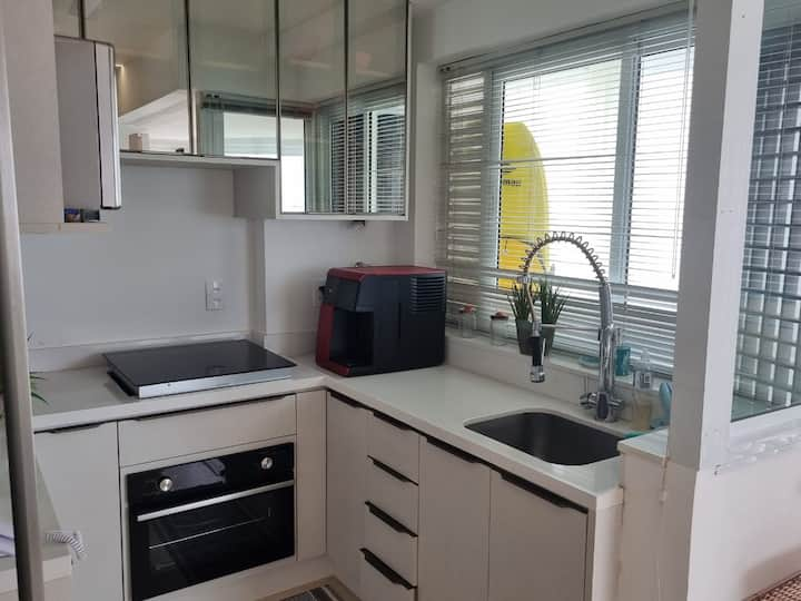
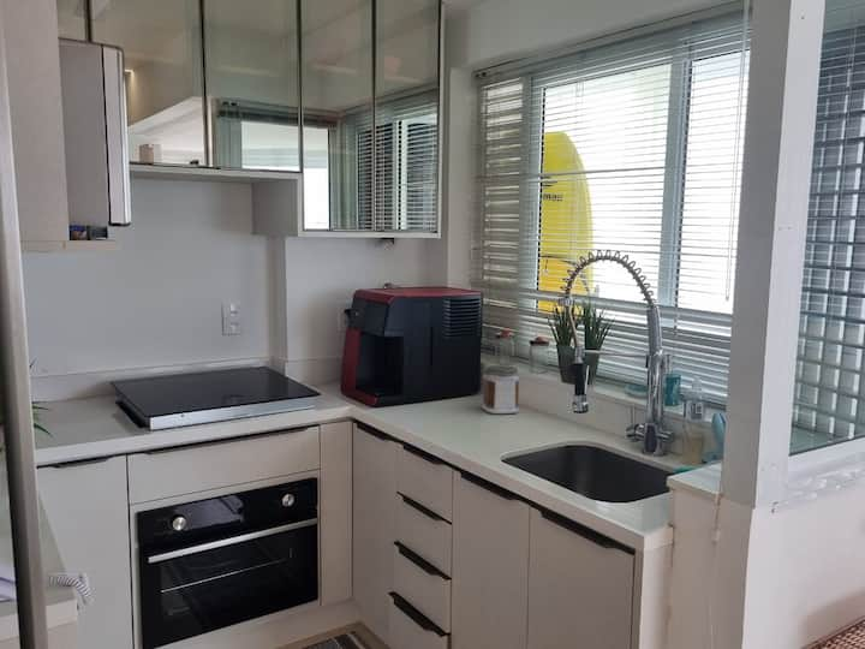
+ jar (500, 388)
